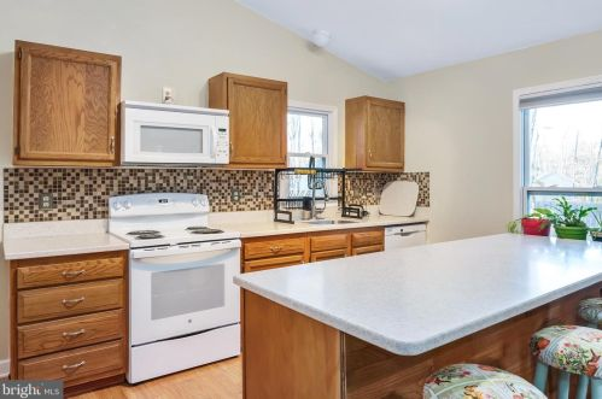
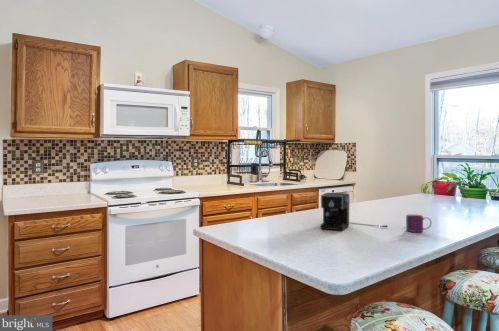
+ coffee maker (348, 211)
+ mug (418, 223)
